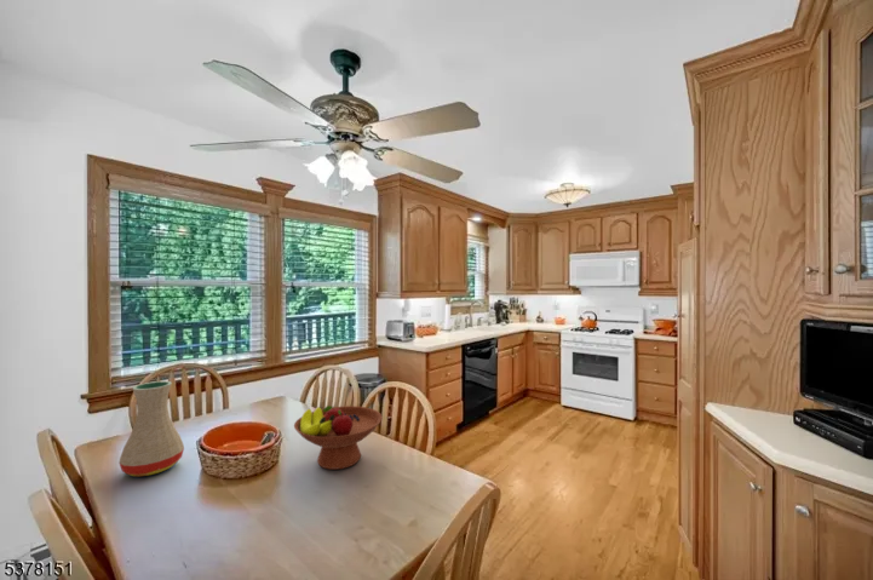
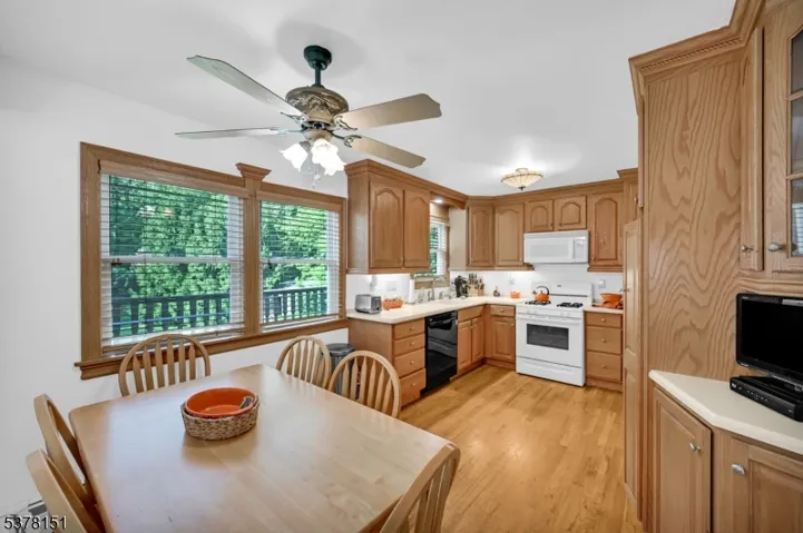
- vase (153, 426)
- fruit bowl (339, 431)
